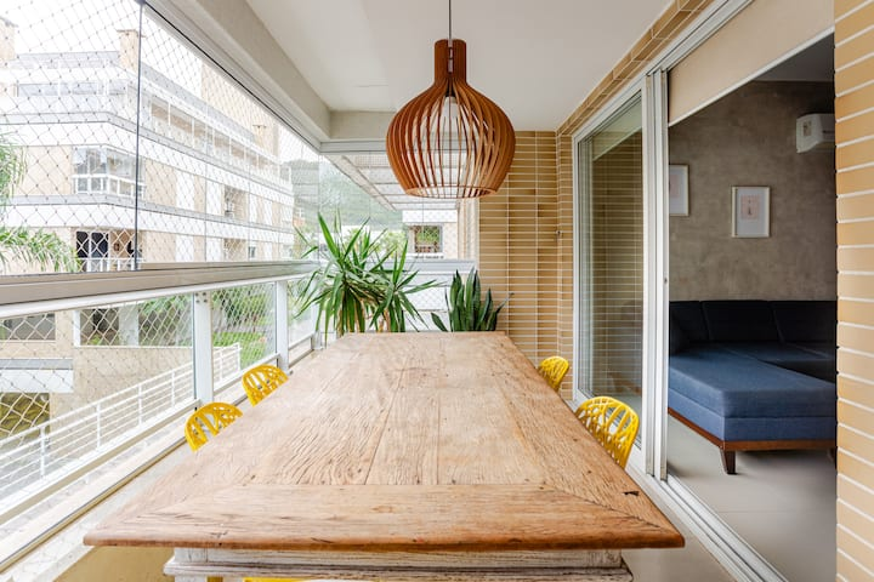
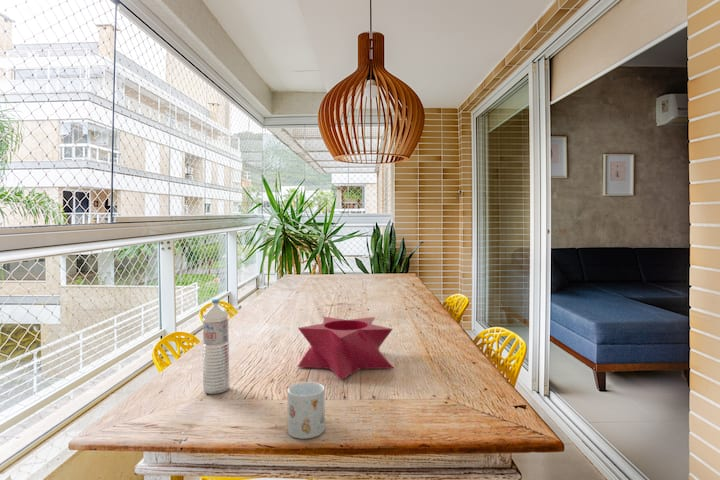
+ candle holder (343, 342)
+ mug (306, 405)
+ water bottle (216, 344)
